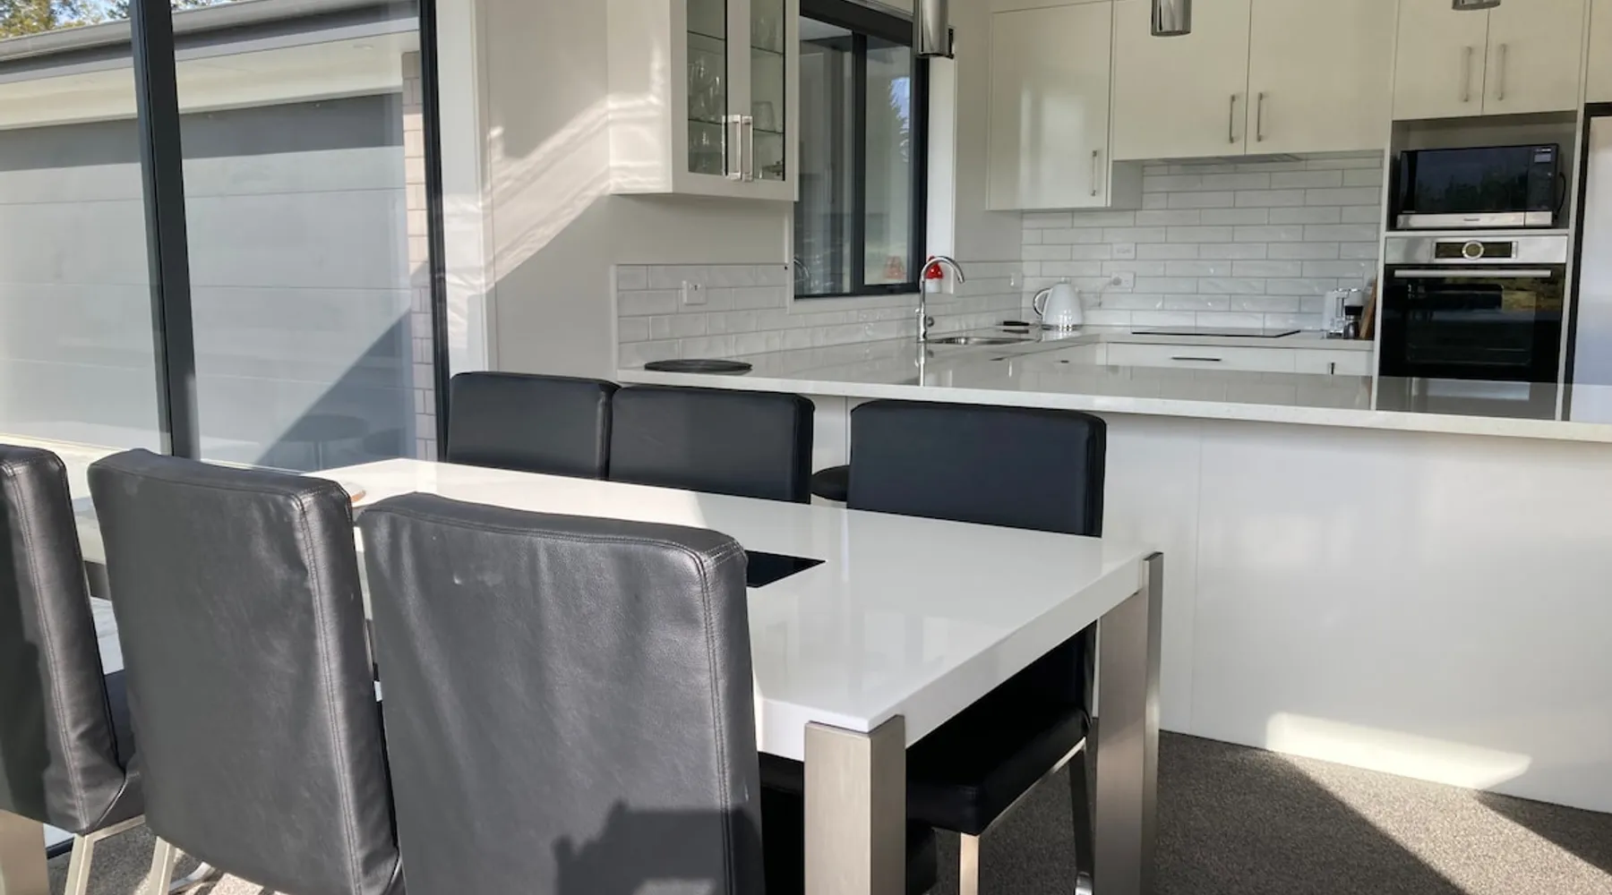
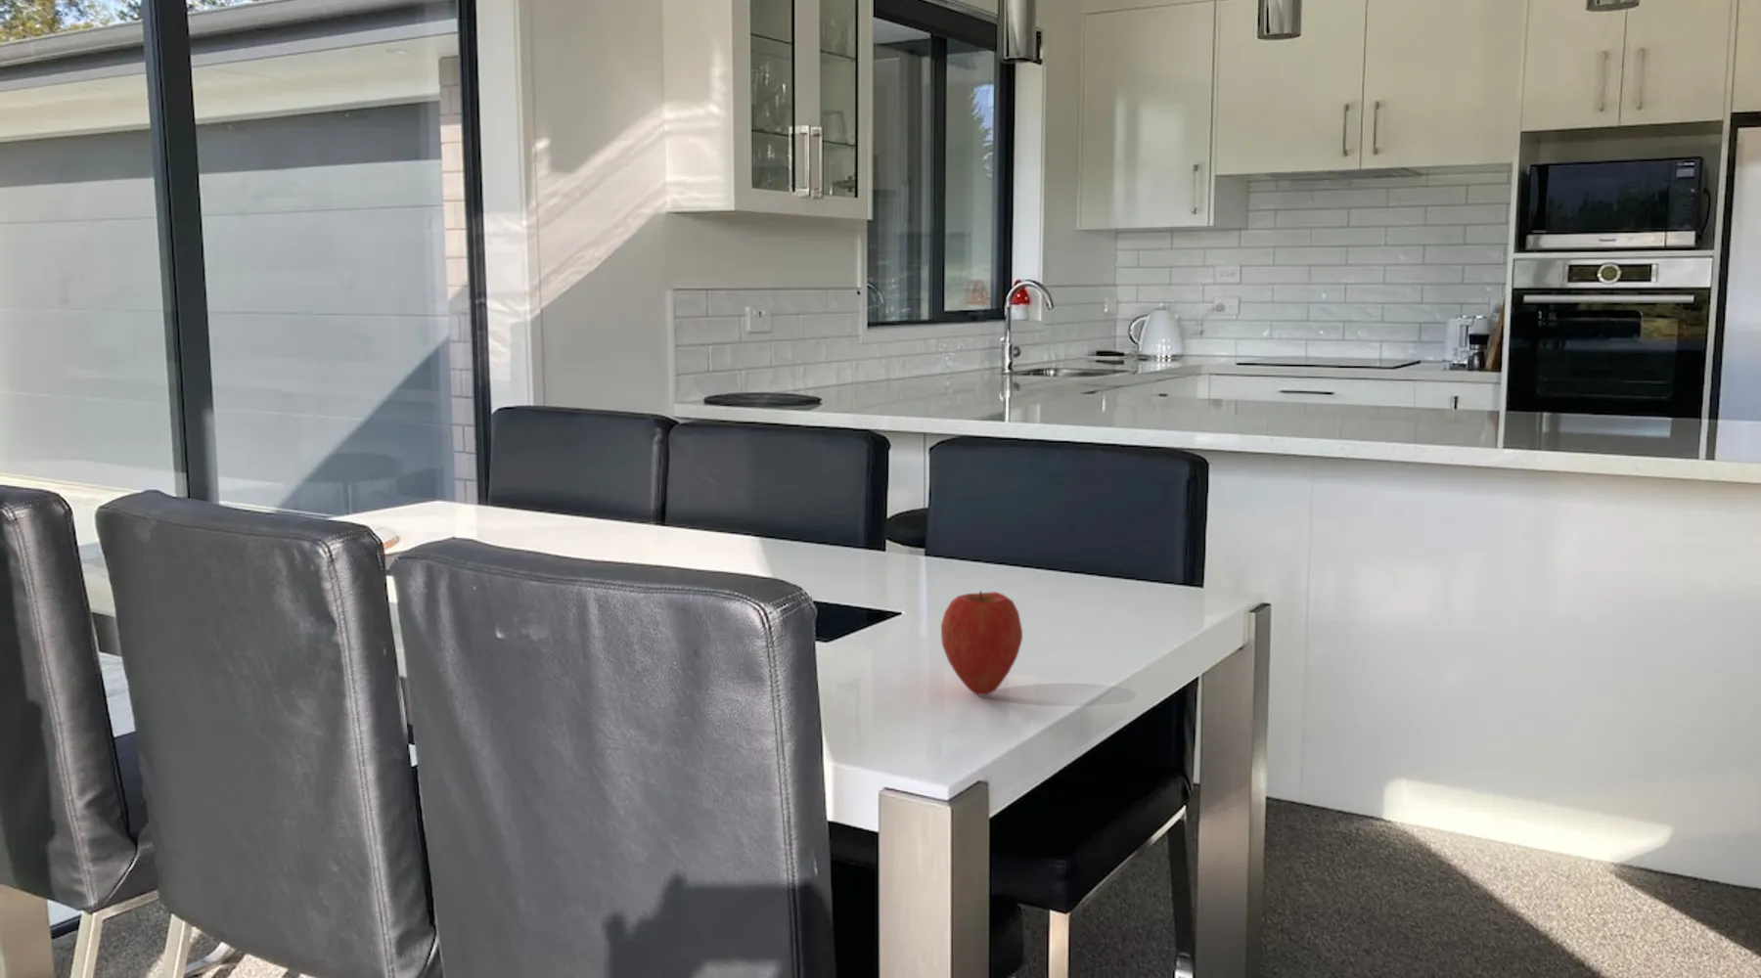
+ apple (982, 642)
